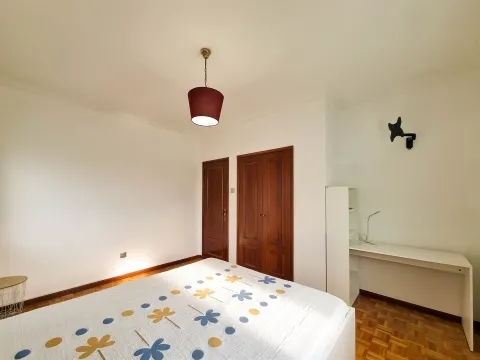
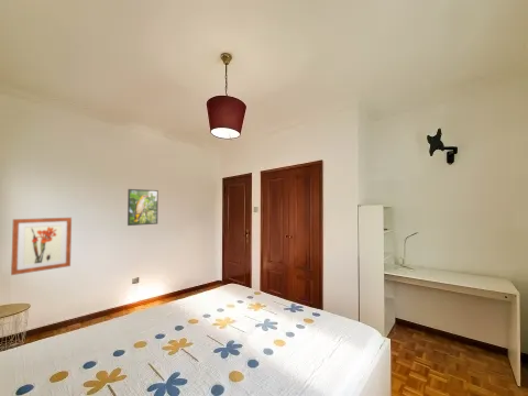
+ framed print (143, 207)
+ wall art (43, 243)
